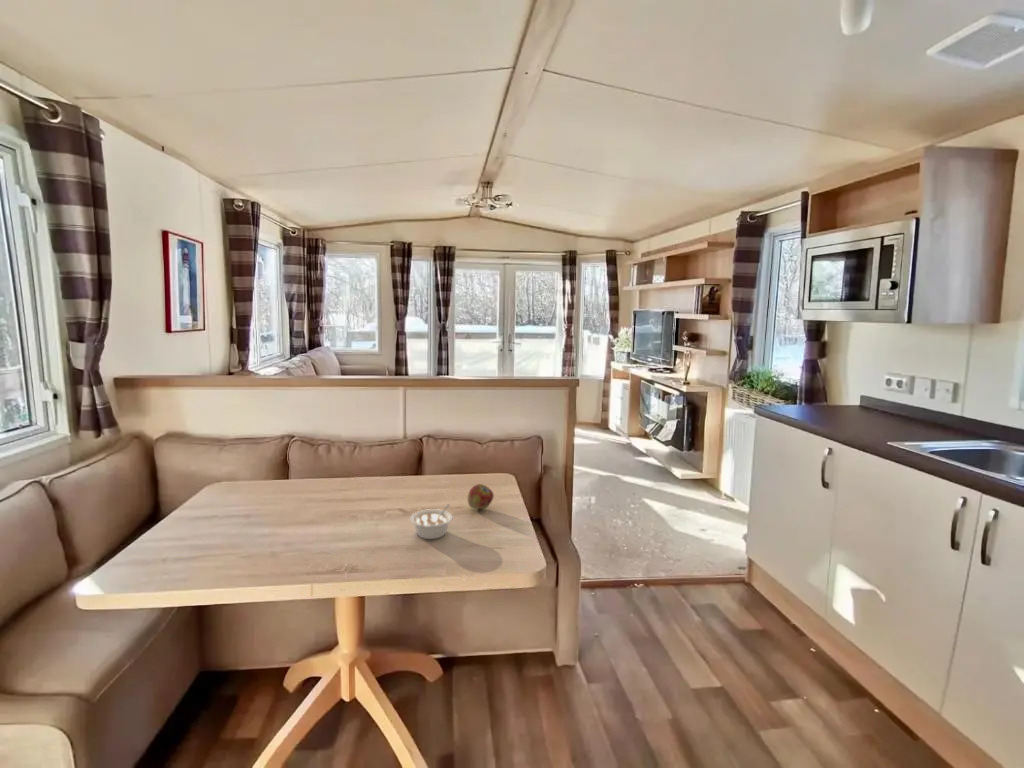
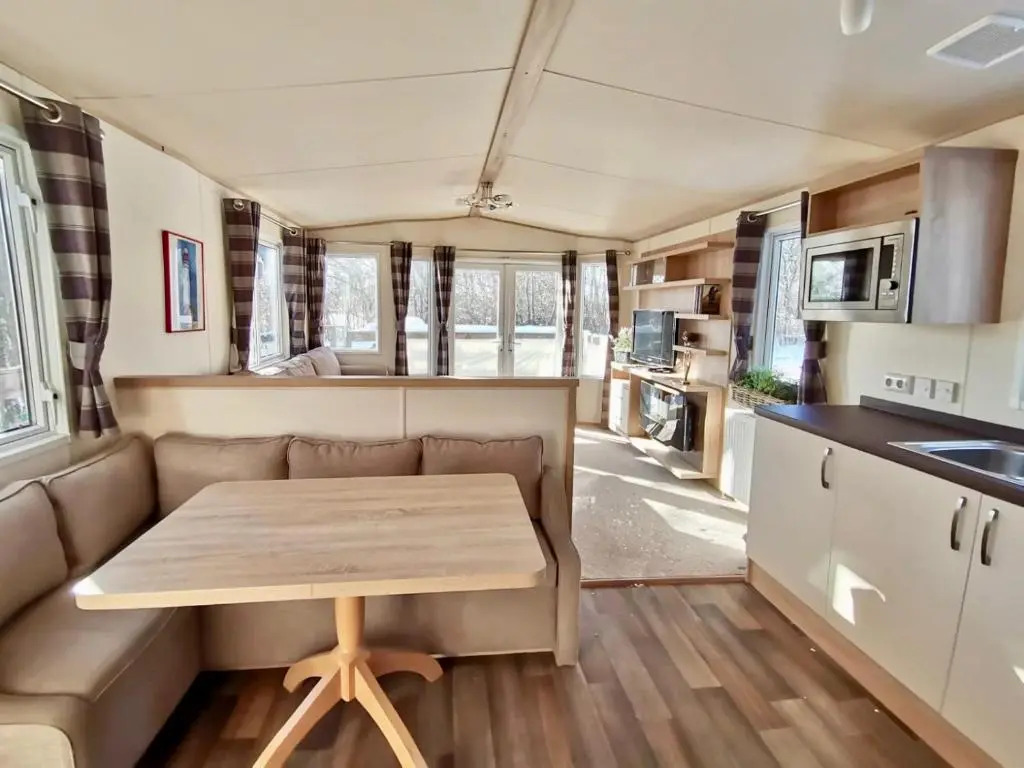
- fruit (480, 497)
- legume (431, 522)
